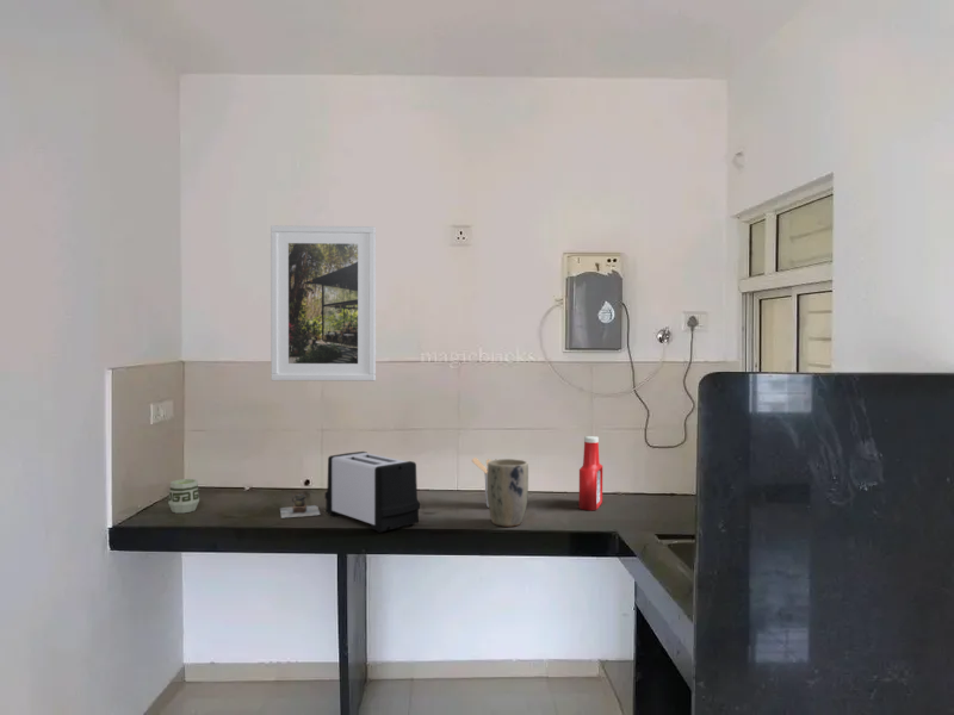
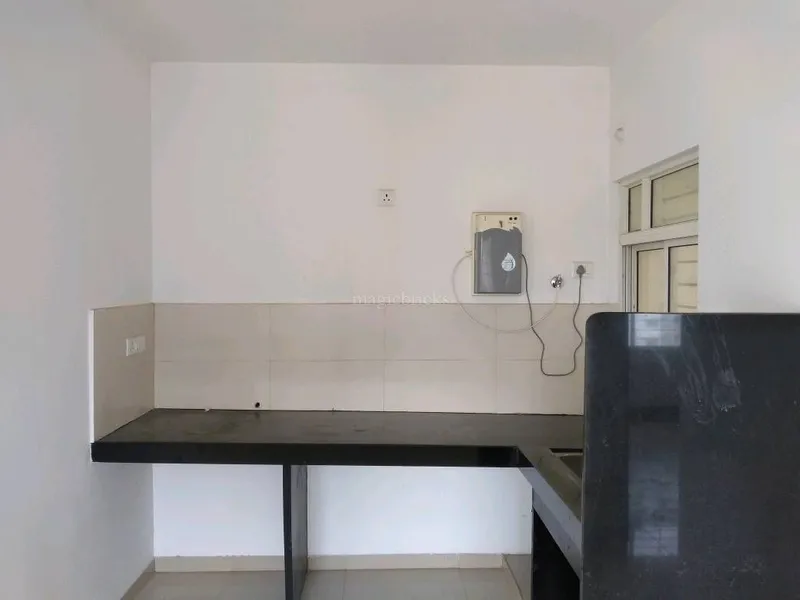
- utensil holder (485, 480)
- soap bottle (590, 471)
- toaster (370, 489)
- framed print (323, 303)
- teapot (299, 502)
- plant pot (507, 492)
- cup (184, 496)
